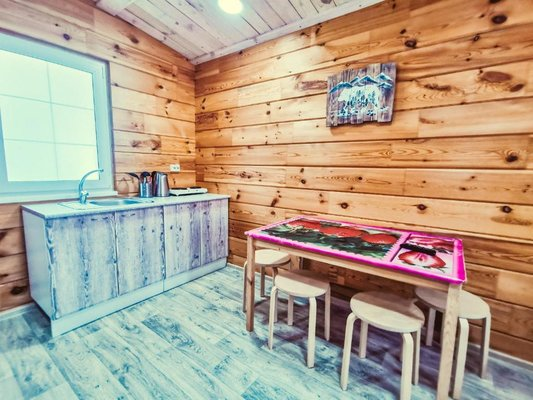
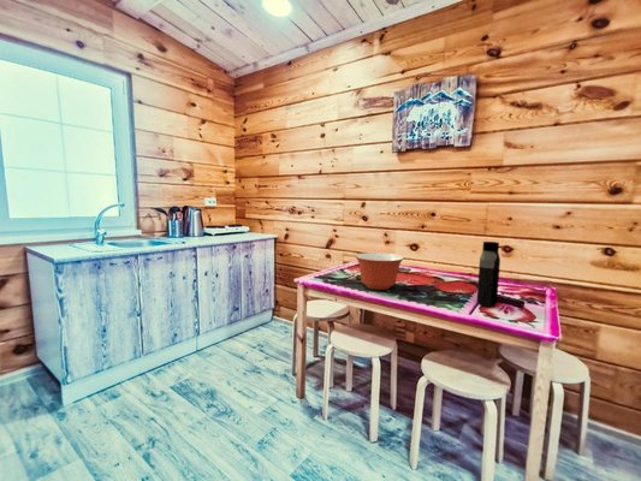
+ water bottle (488, 273)
+ mixing bowl (378, 271)
